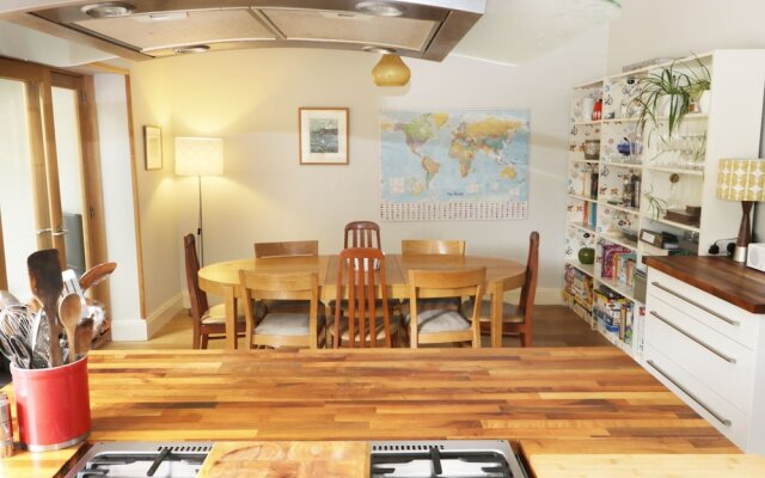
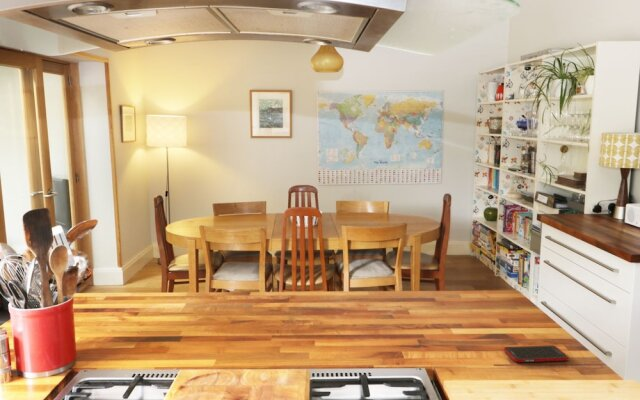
+ cell phone (535, 353)
